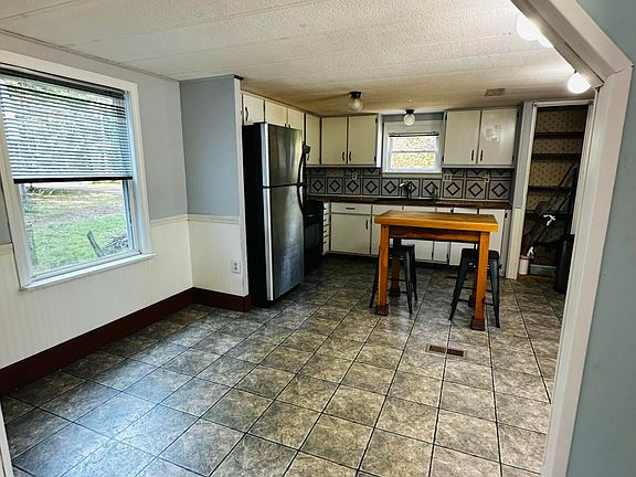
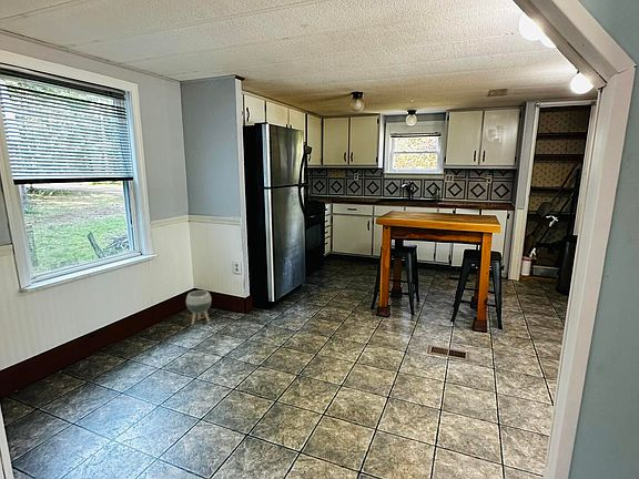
+ planter (199, 307)
